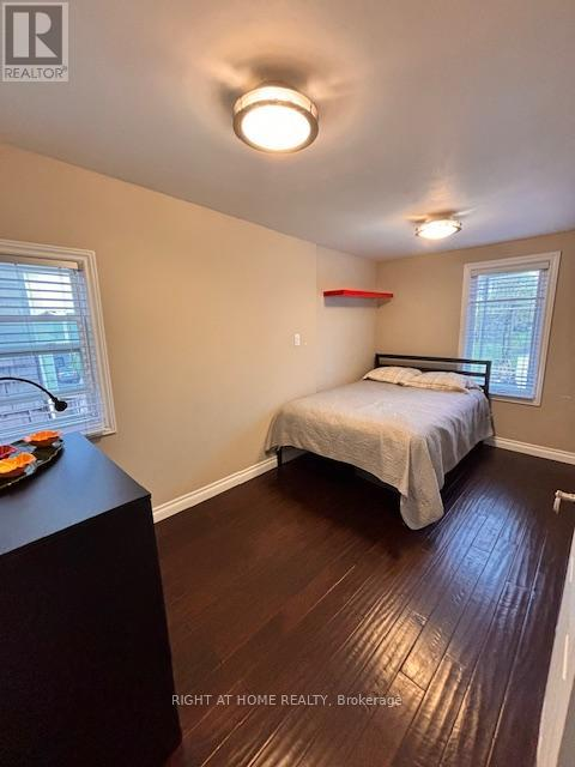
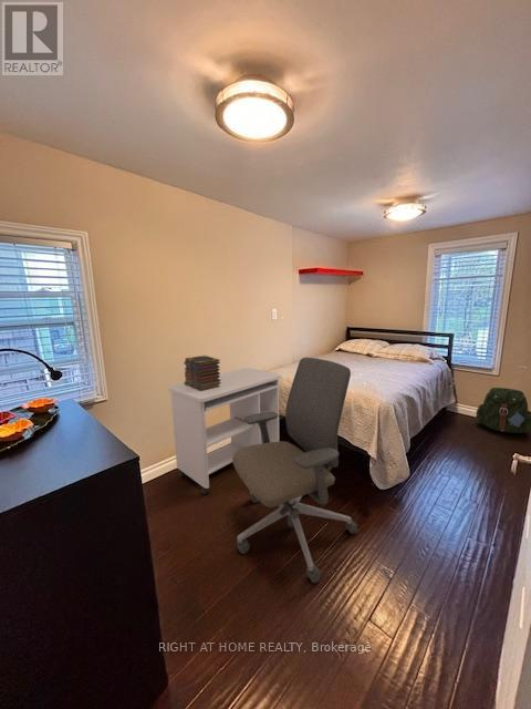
+ desk (230, 422)
+ book stack (202, 371)
+ office chair (289, 452)
+ backpack (506, 409)
